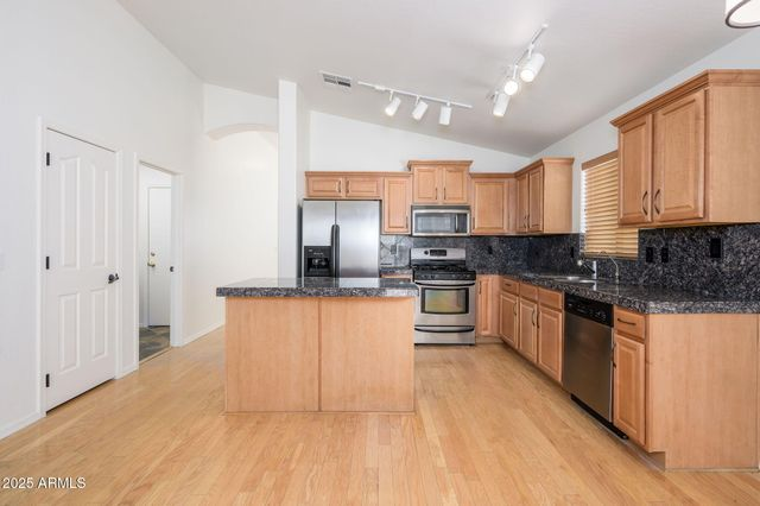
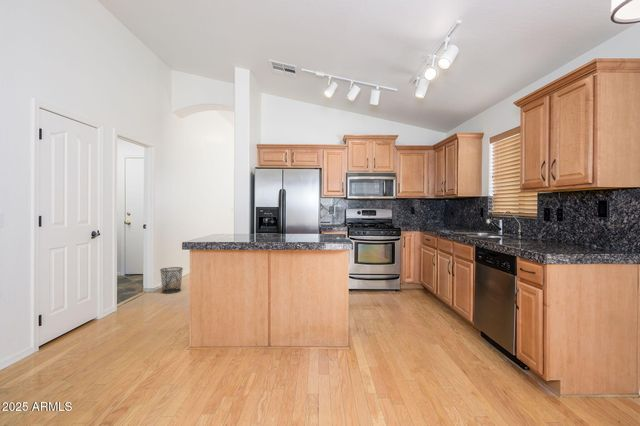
+ waste bin (171, 280)
